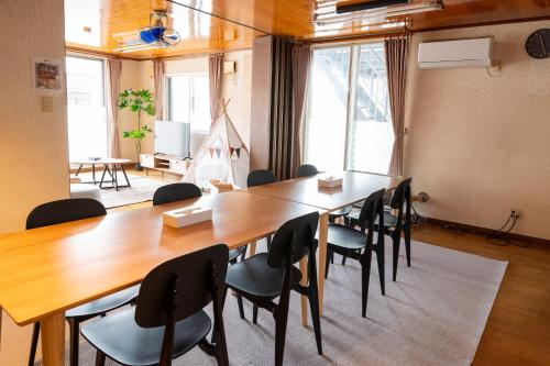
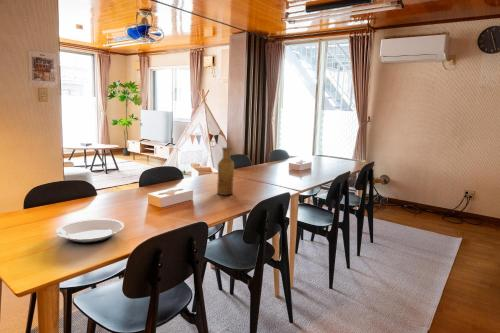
+ vase (225, 170)
+ plate (91, 232)
